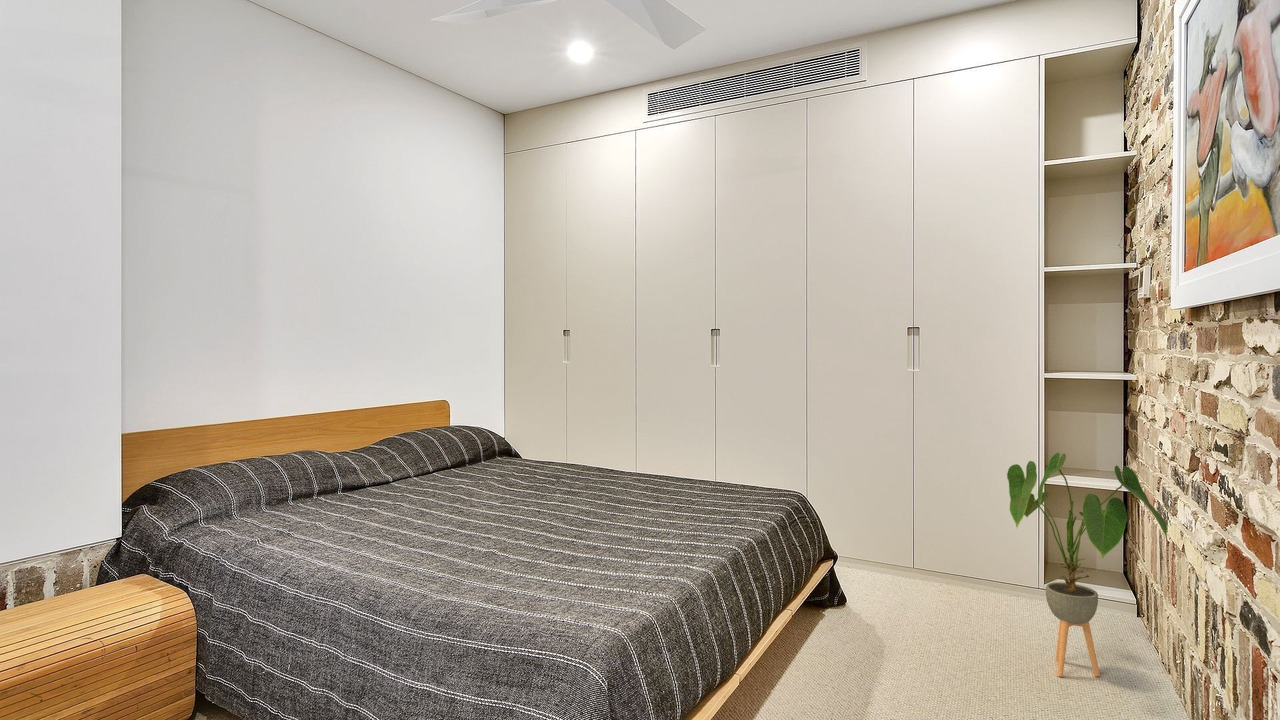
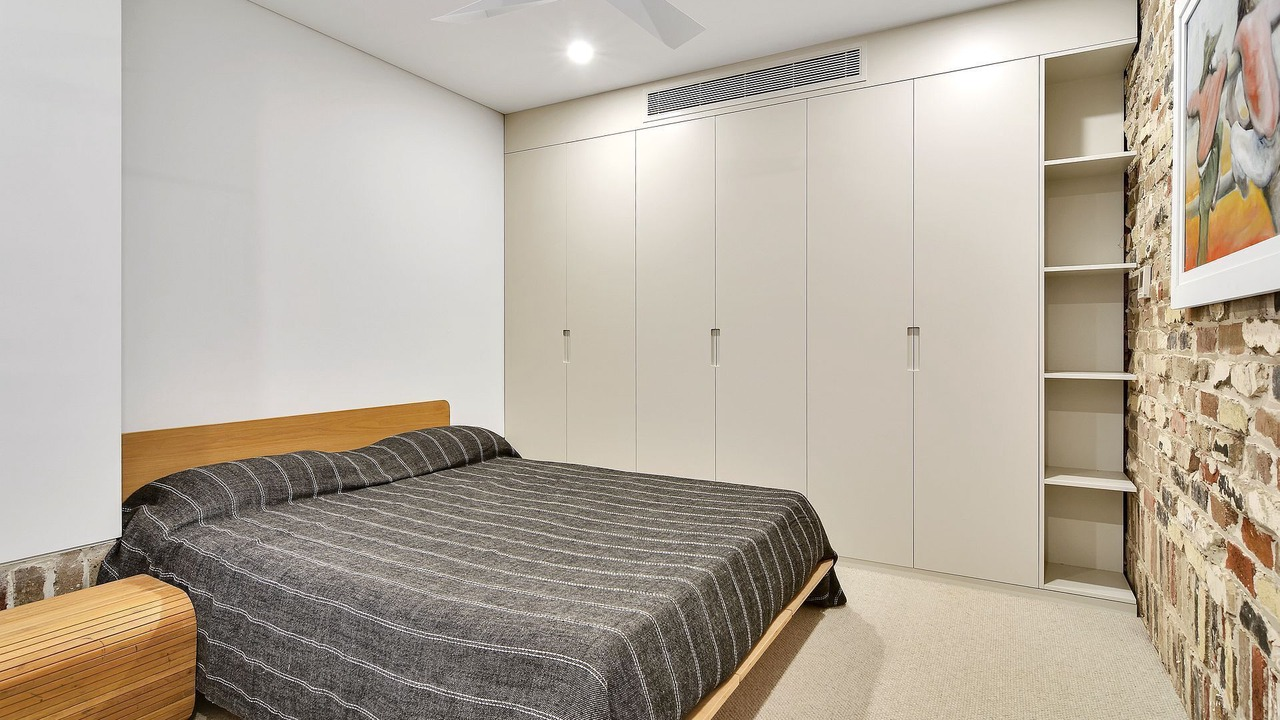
- house plant (1079, 565)
